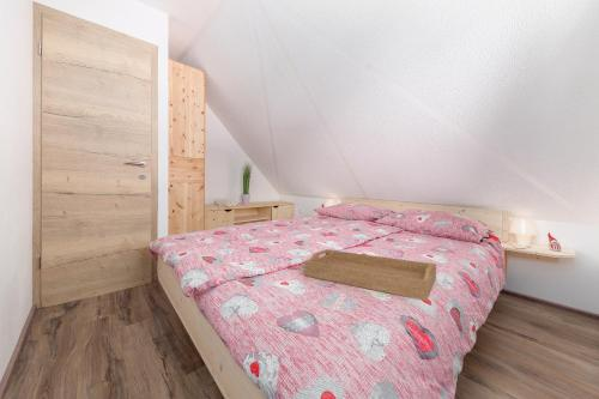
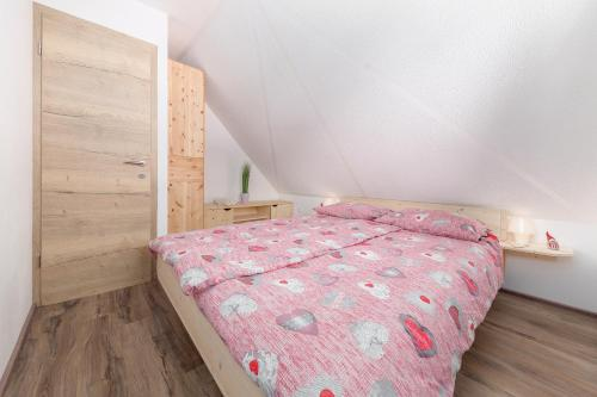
- serving tray (369, 267)
